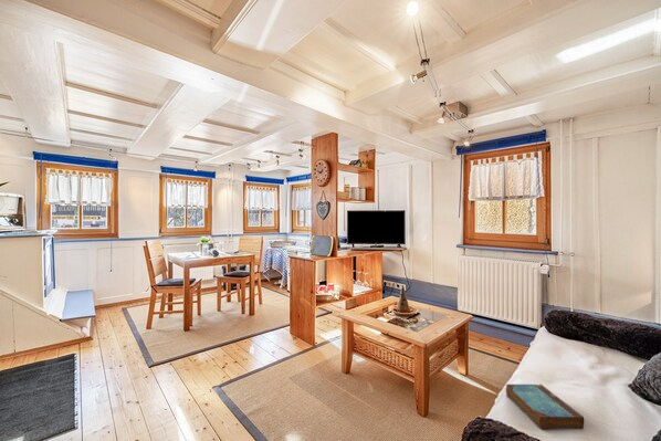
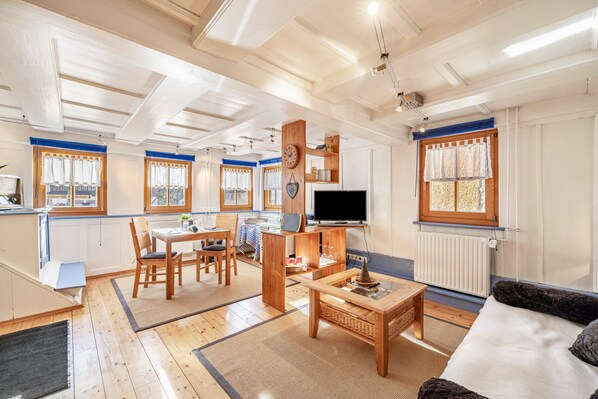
- book (541, 405)
